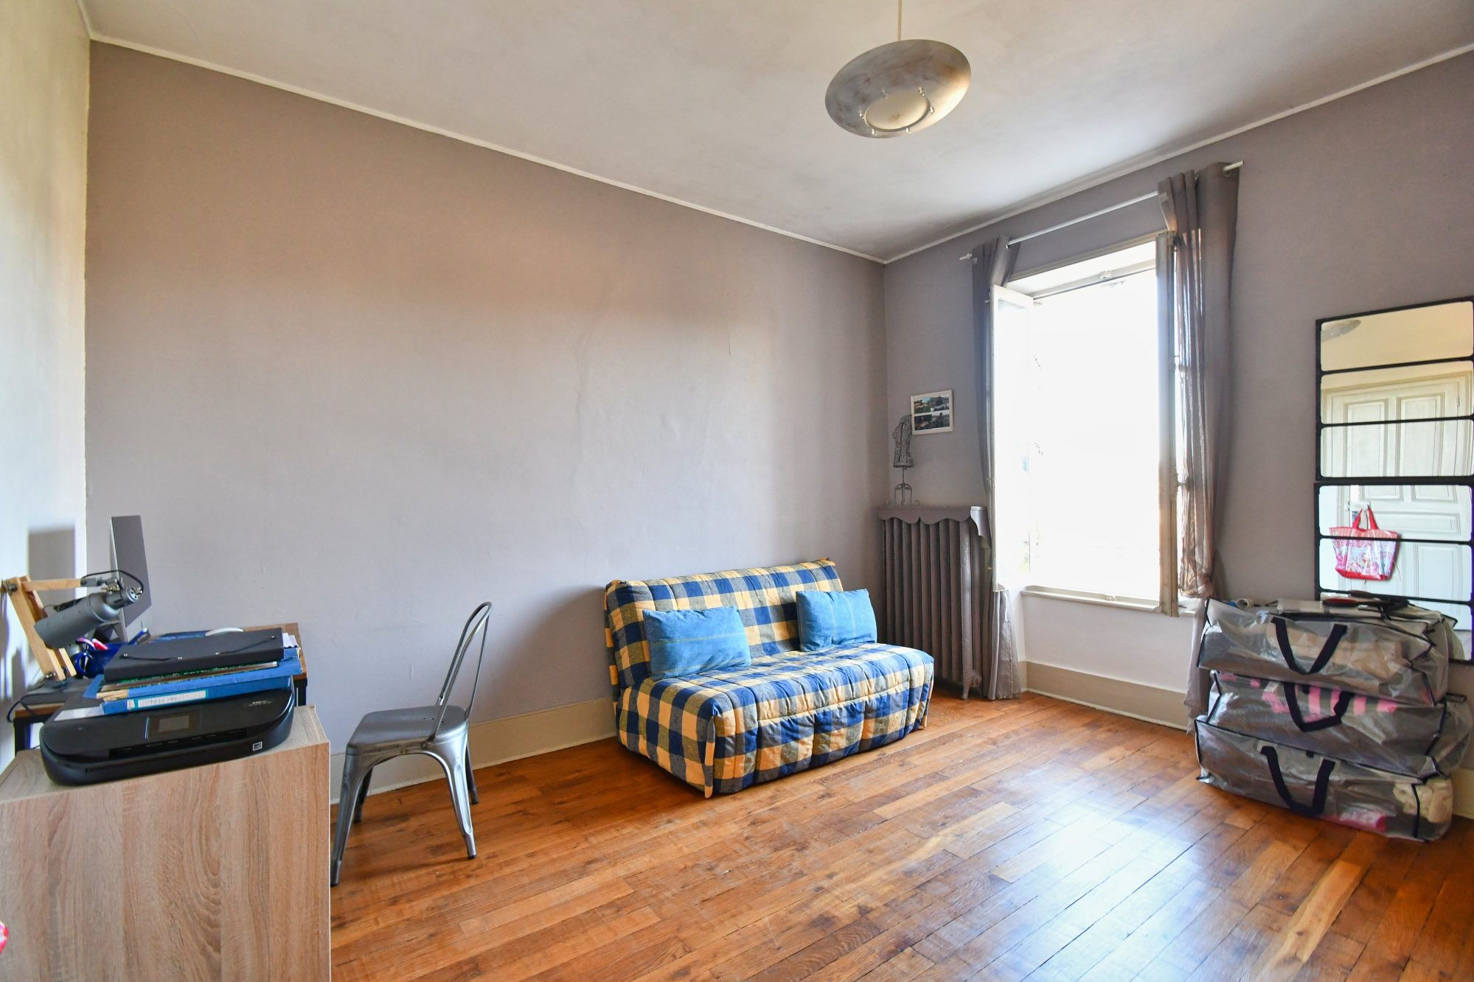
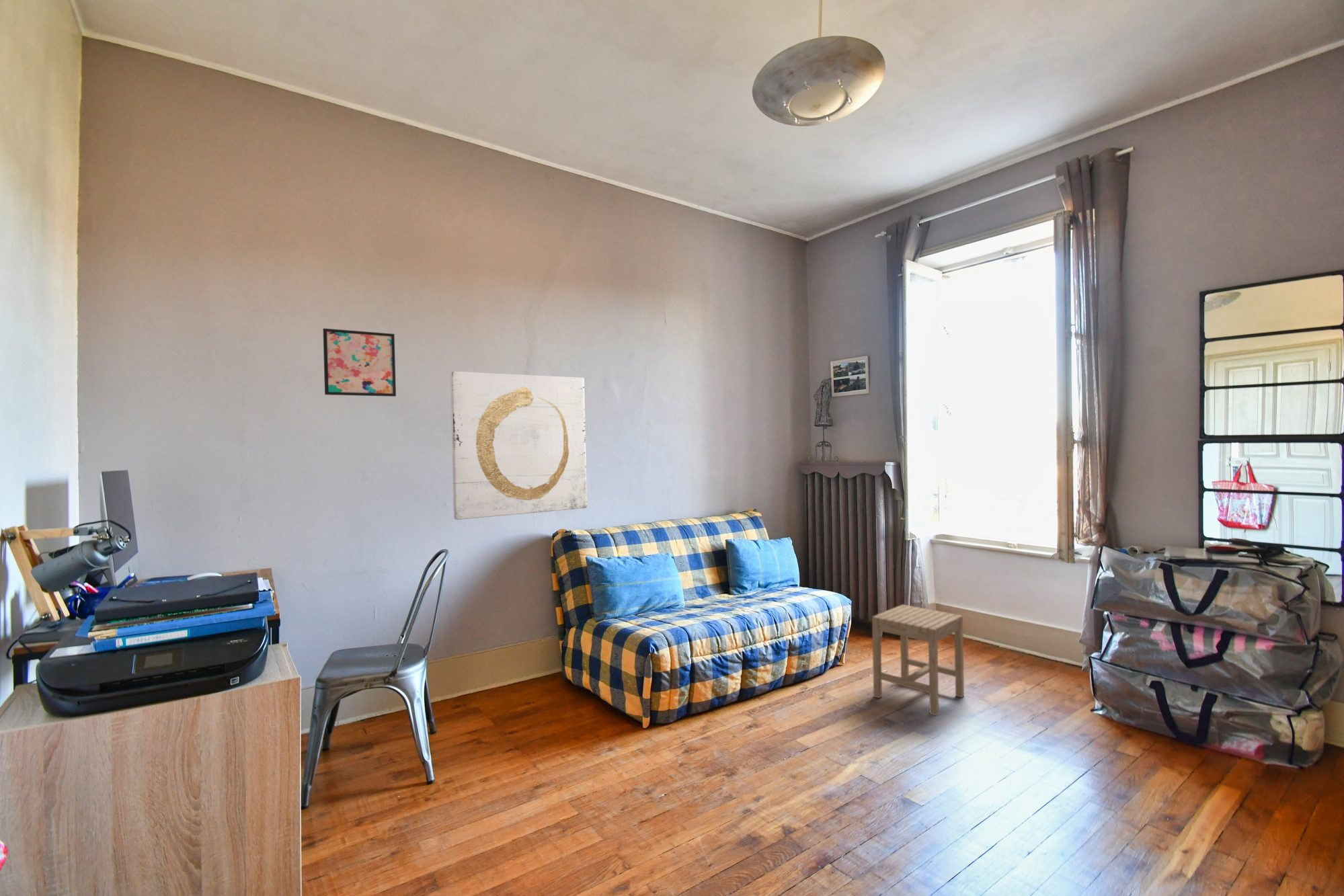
+ wall art (360, 363)
+ stool (916, 659)
+ wall art (522, 444)
